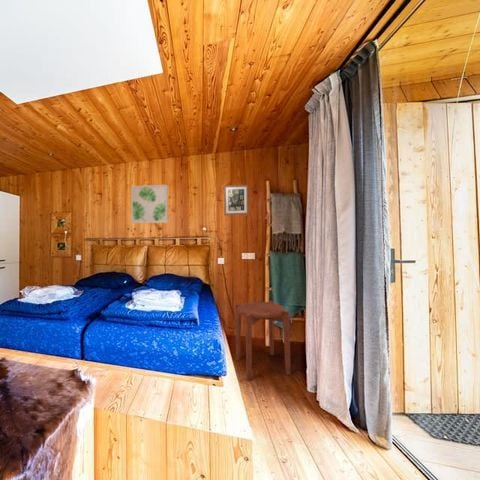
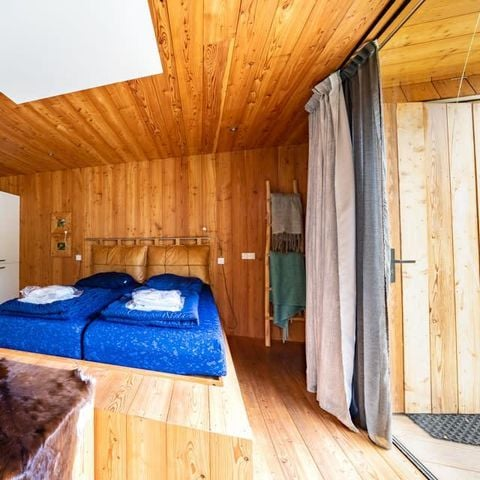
- wall art (149, 204)
- side table (269, 336)
- wall art (236, 200)
